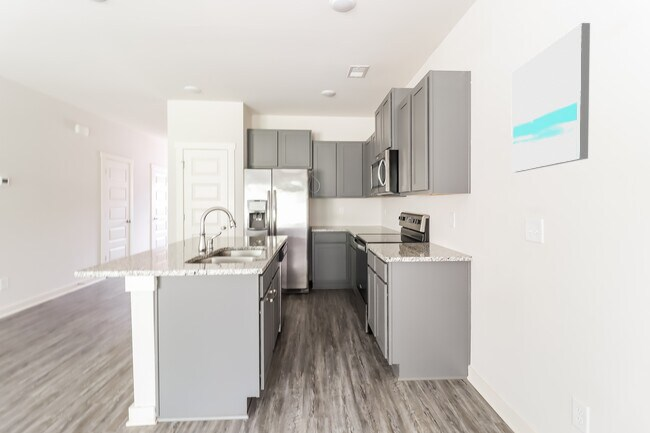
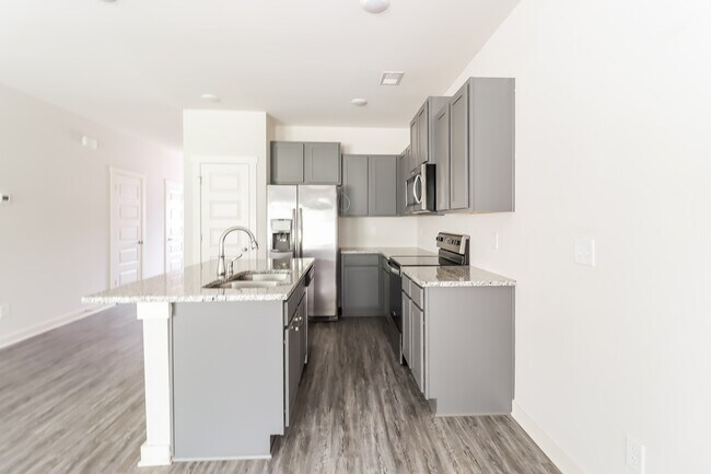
- wall art (544, 109)
